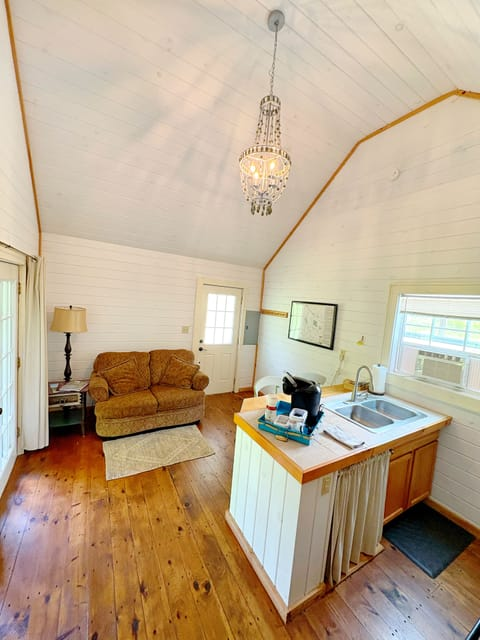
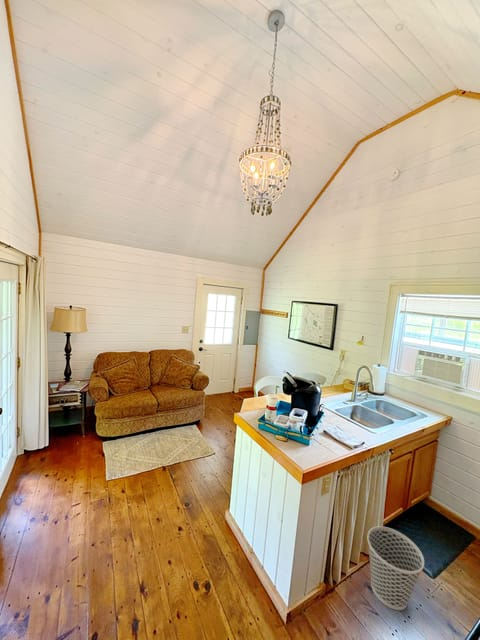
+ wastebasket (391, 569)
